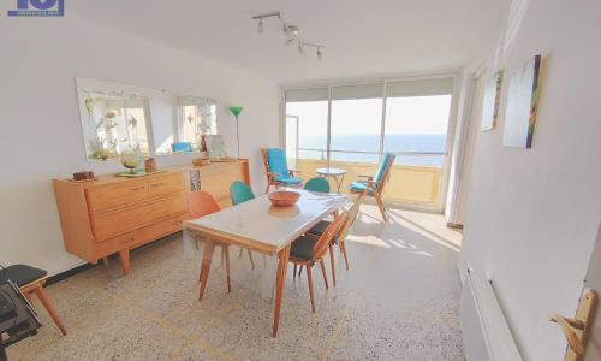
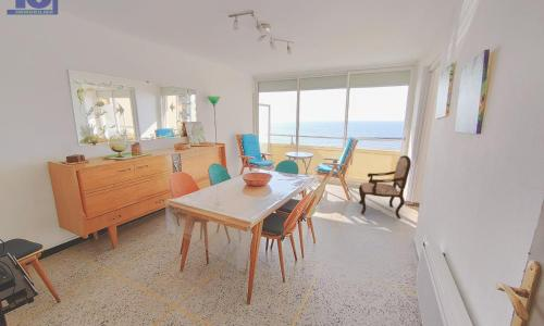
+ armchair (381, 184)
